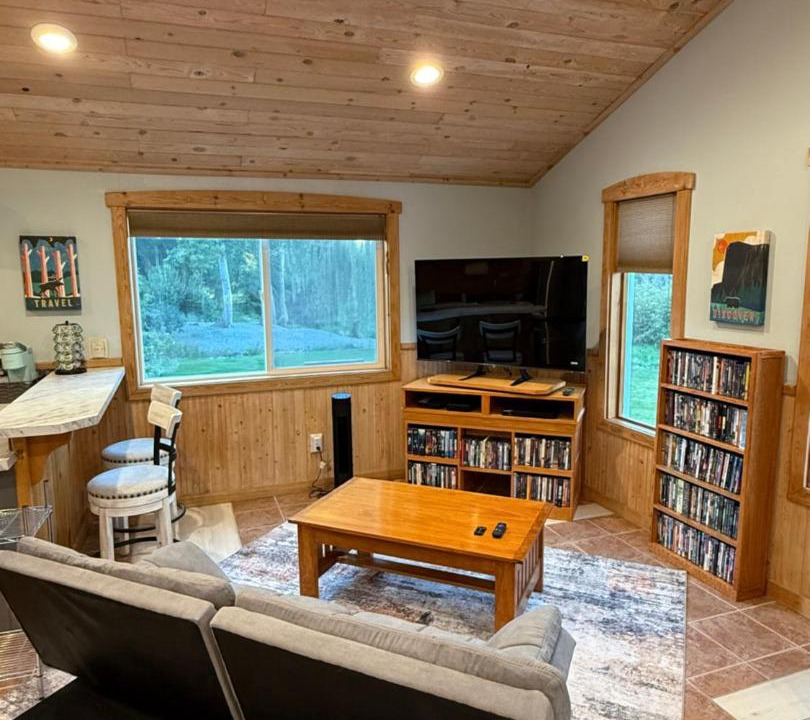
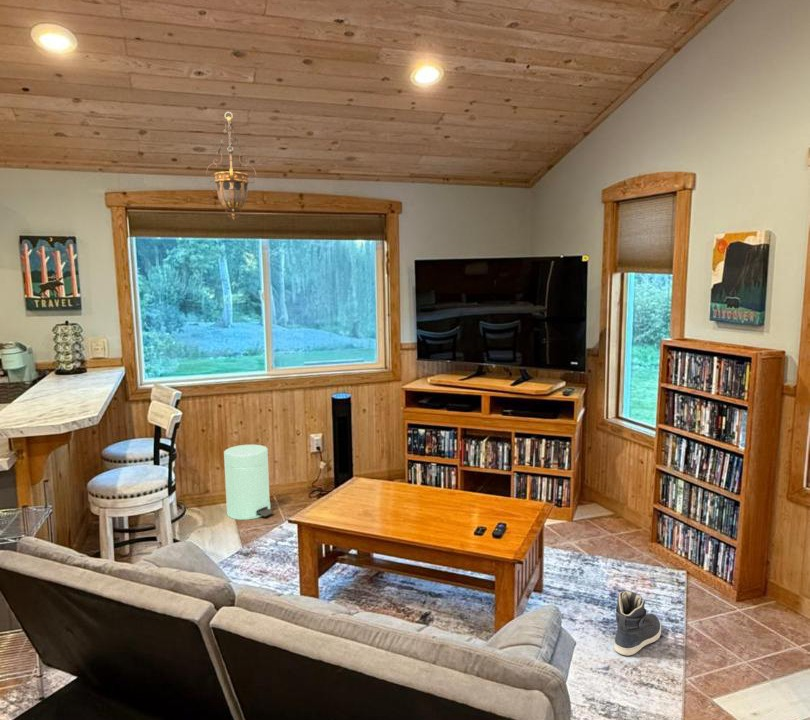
+ trash can (250, 481)
+ hanging lantern (231, 166)
+ sneaker (638, 613)
